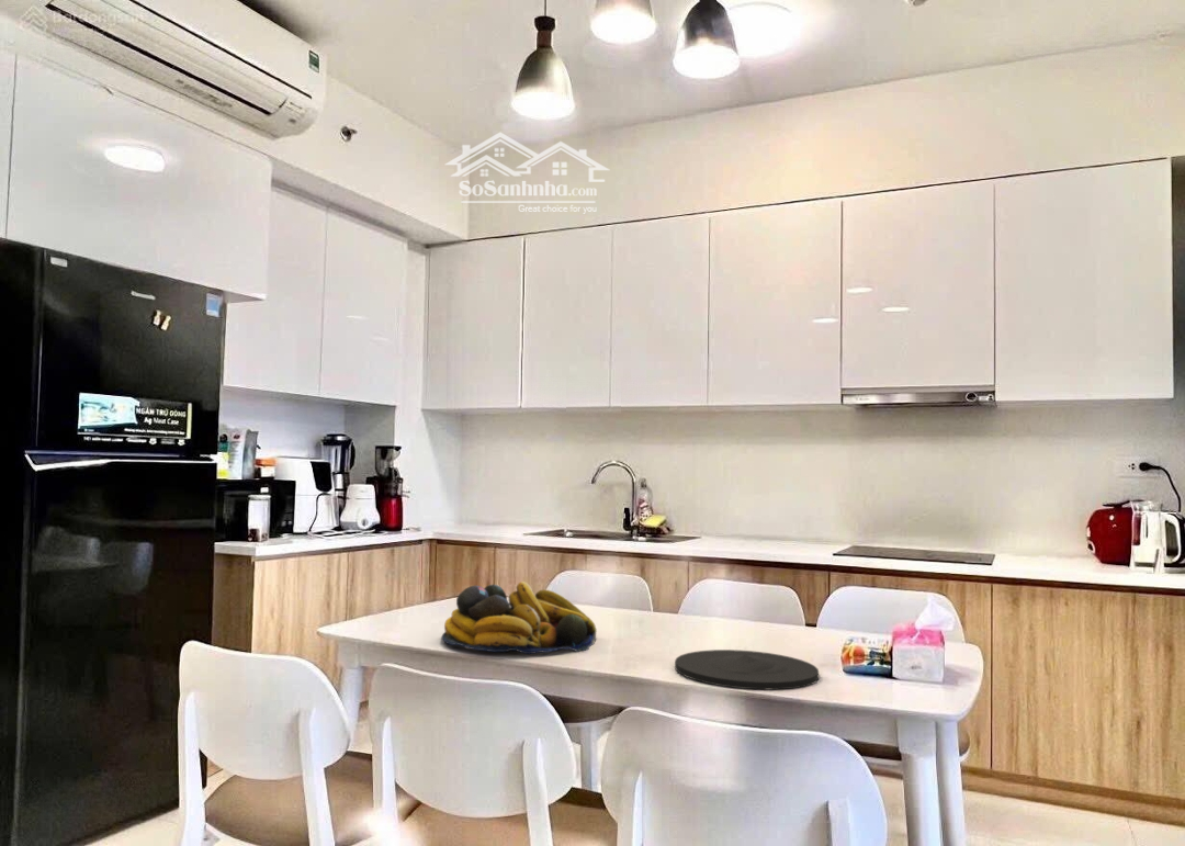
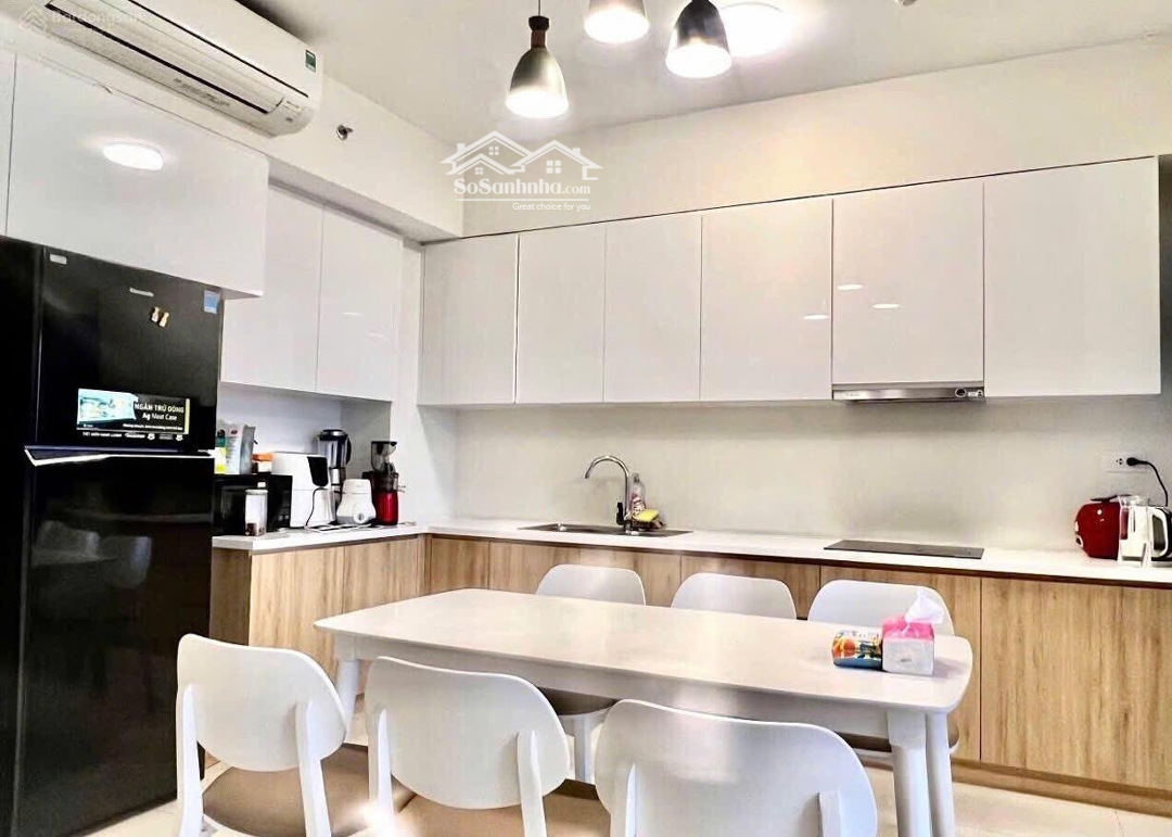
- plate (745, 663)
- fruit bowl (519, 611)
